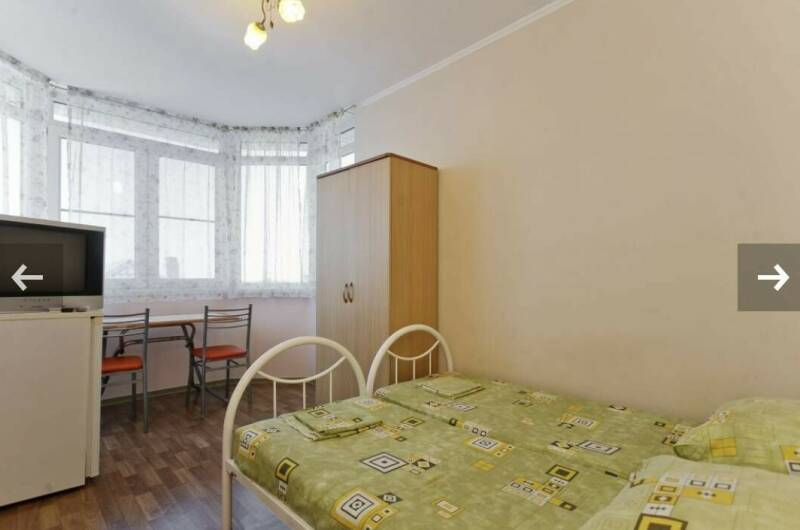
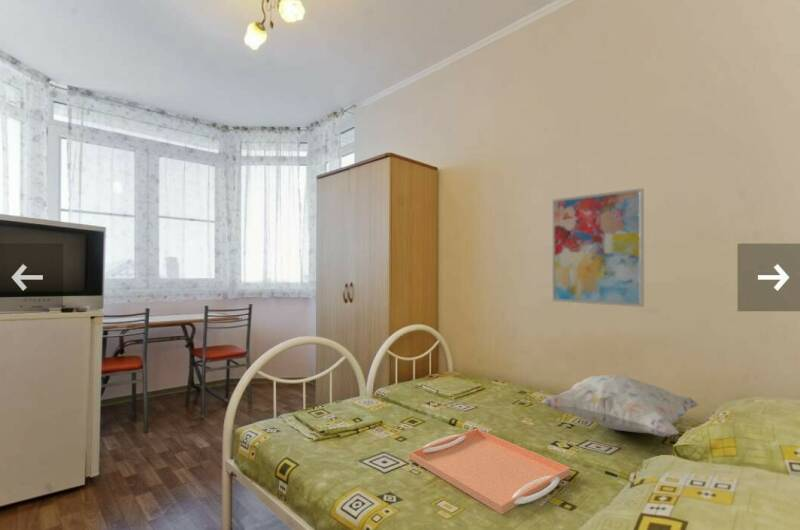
+ serving tray (486, 463)
+ decorative pillow (620, 402)
+ wall art (594, 249)
